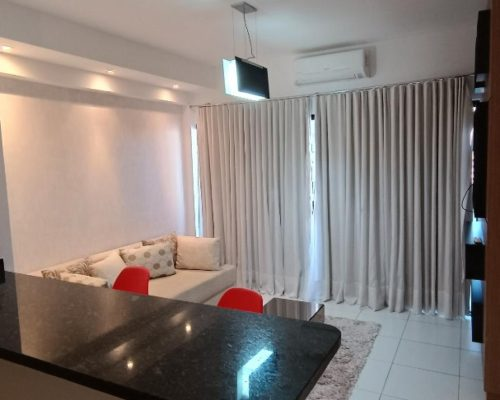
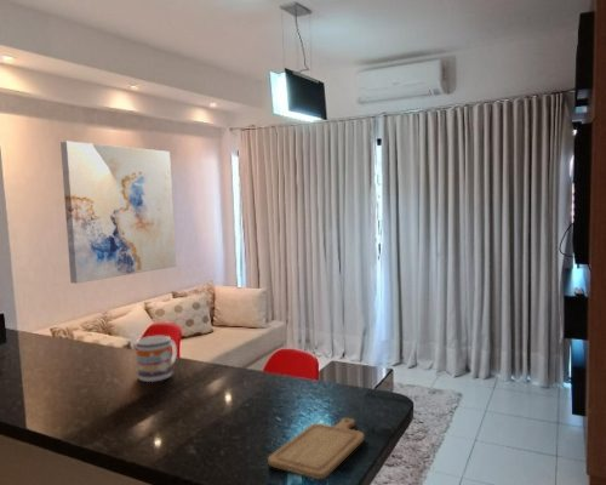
+ wall art (125, 211)
+ mug (158, 356)
+ chopping board (324, 443)
